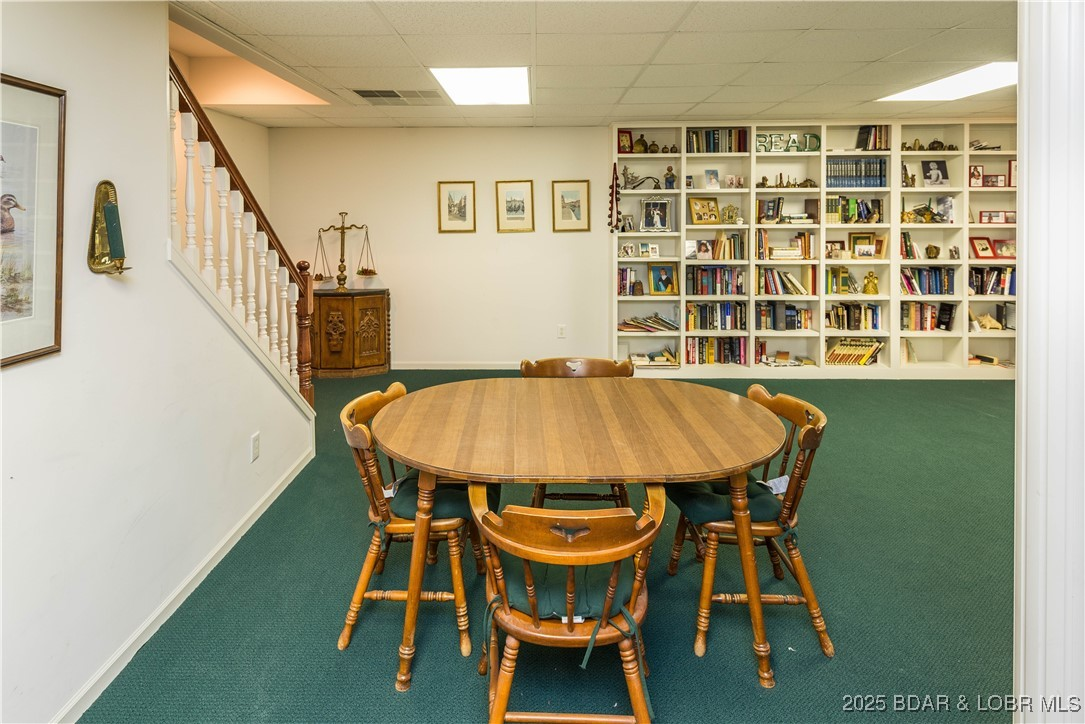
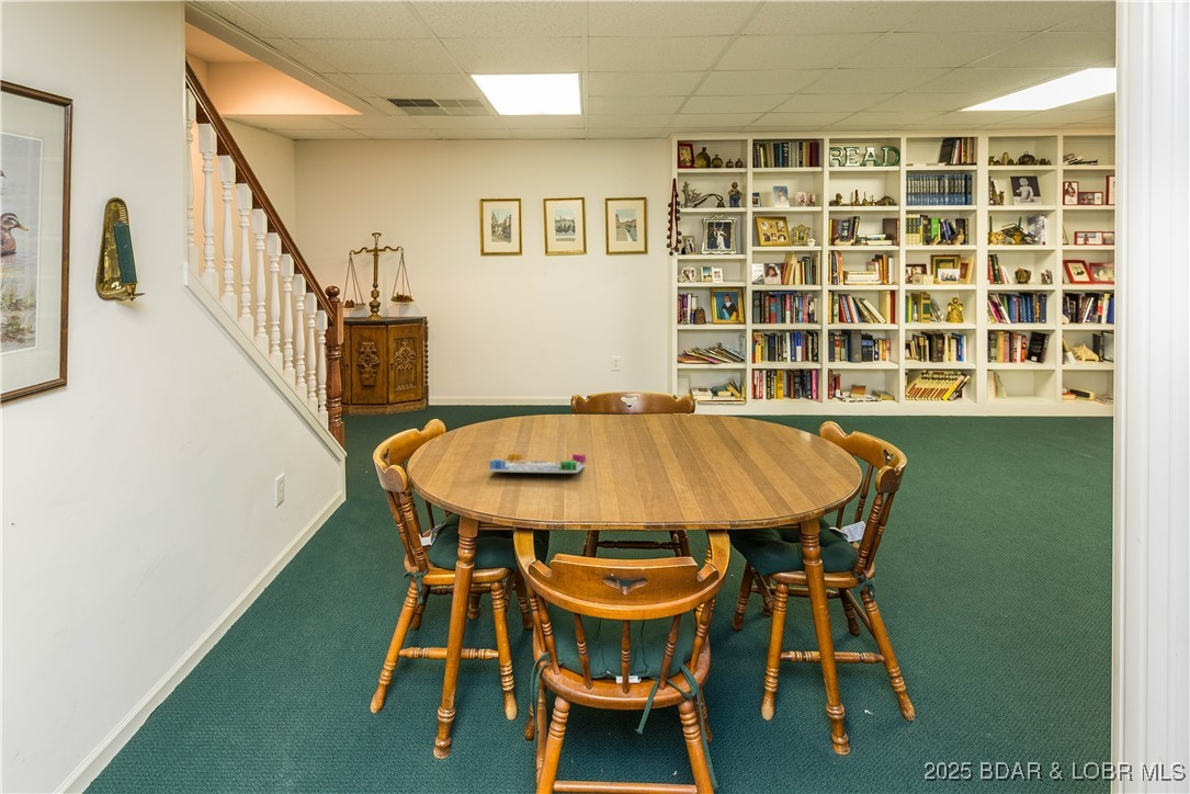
+ board game (540, 462)
